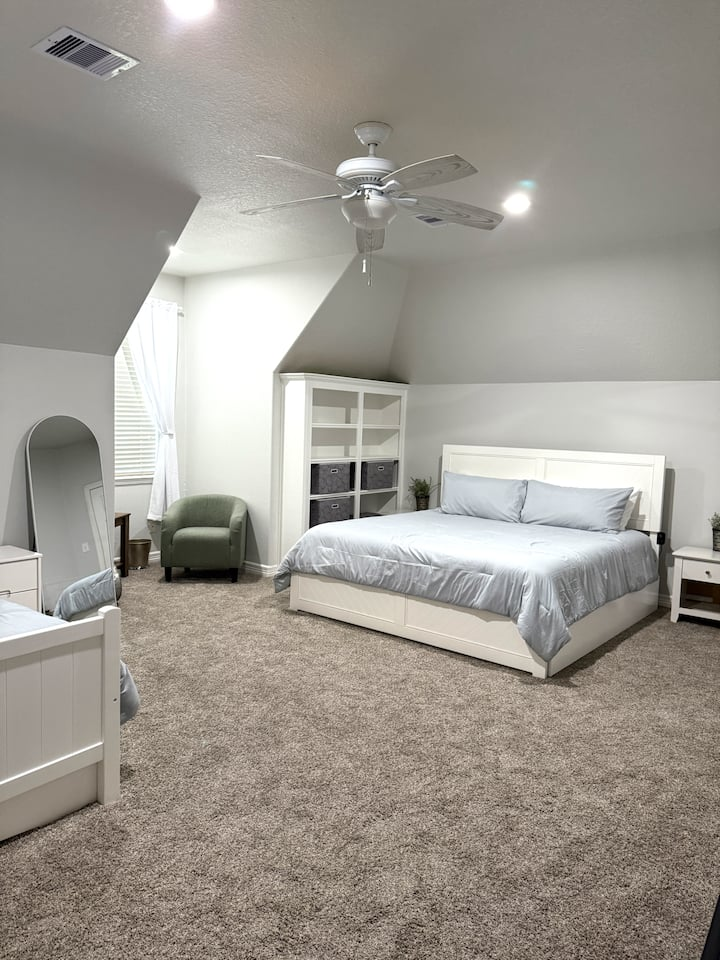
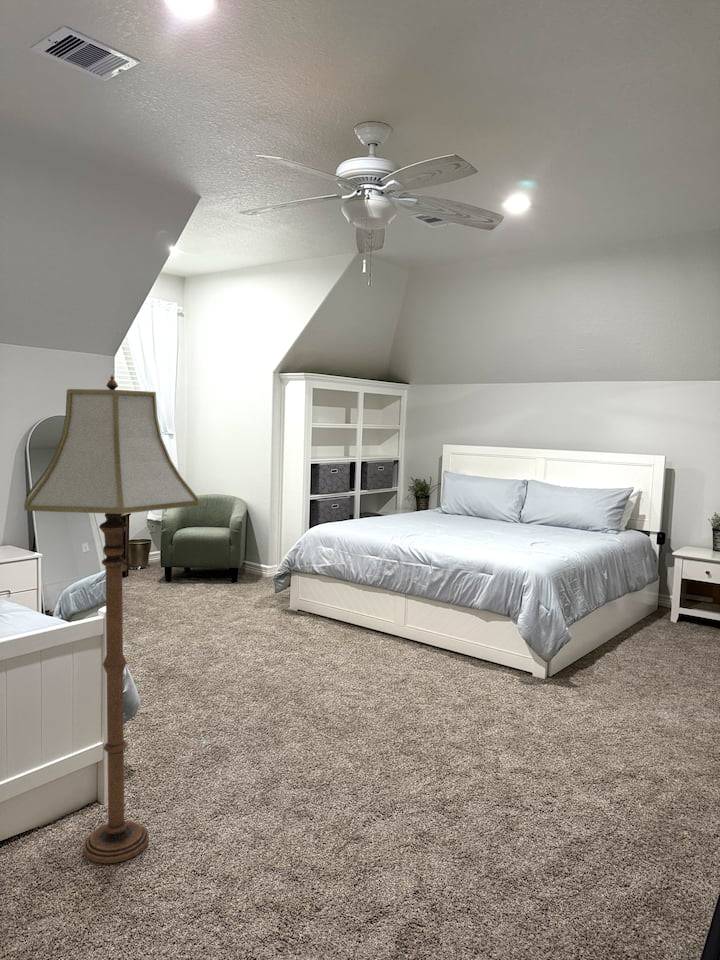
+ floor lamp (113, 616)
